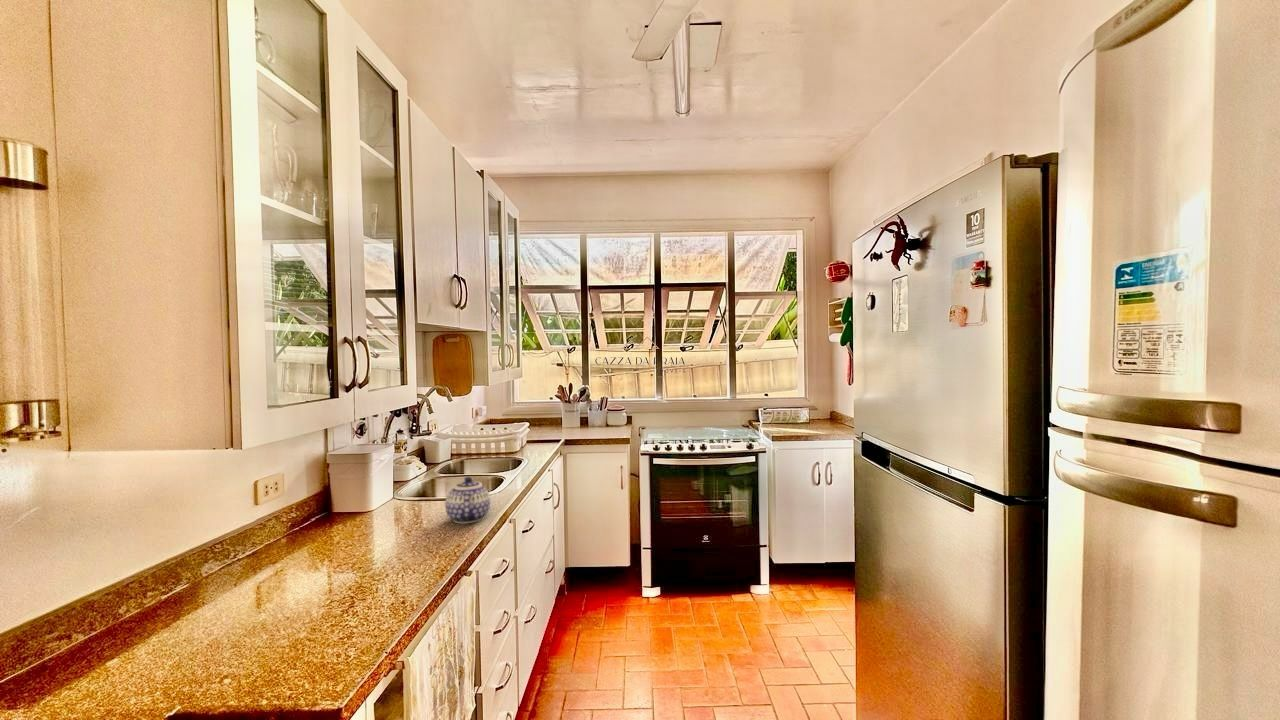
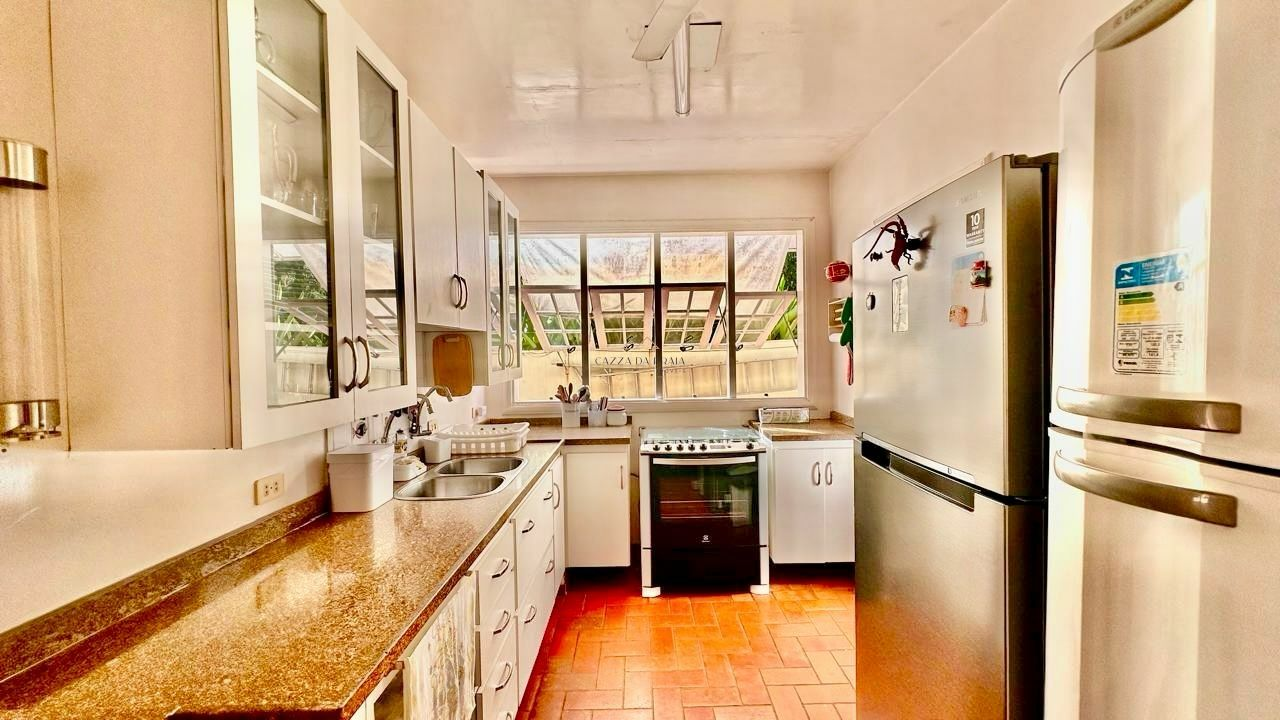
- teapot (468, 497)
